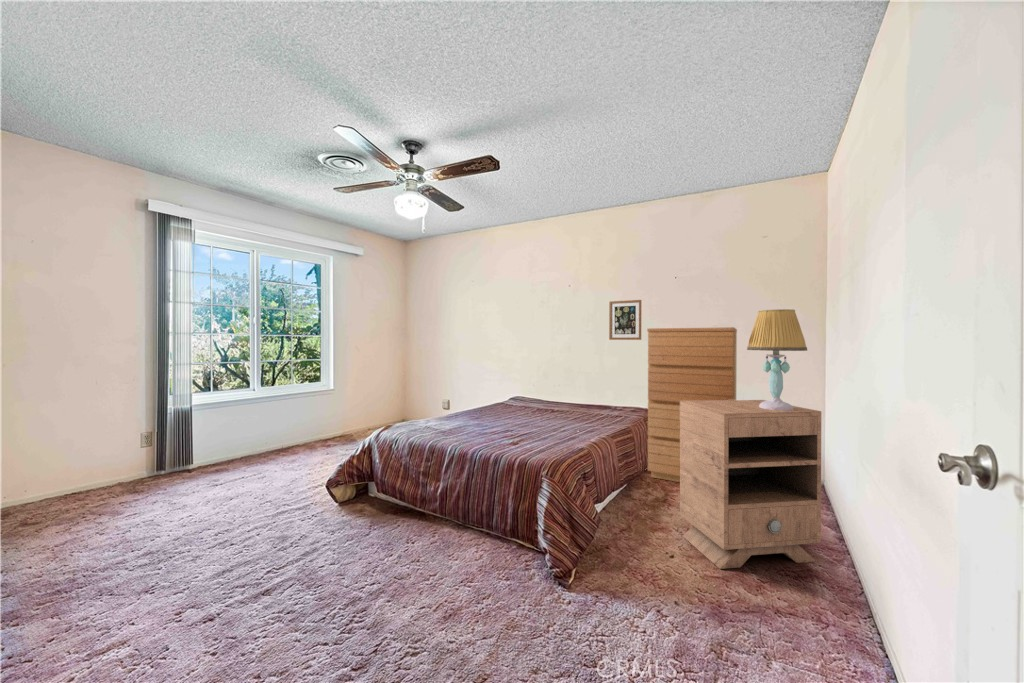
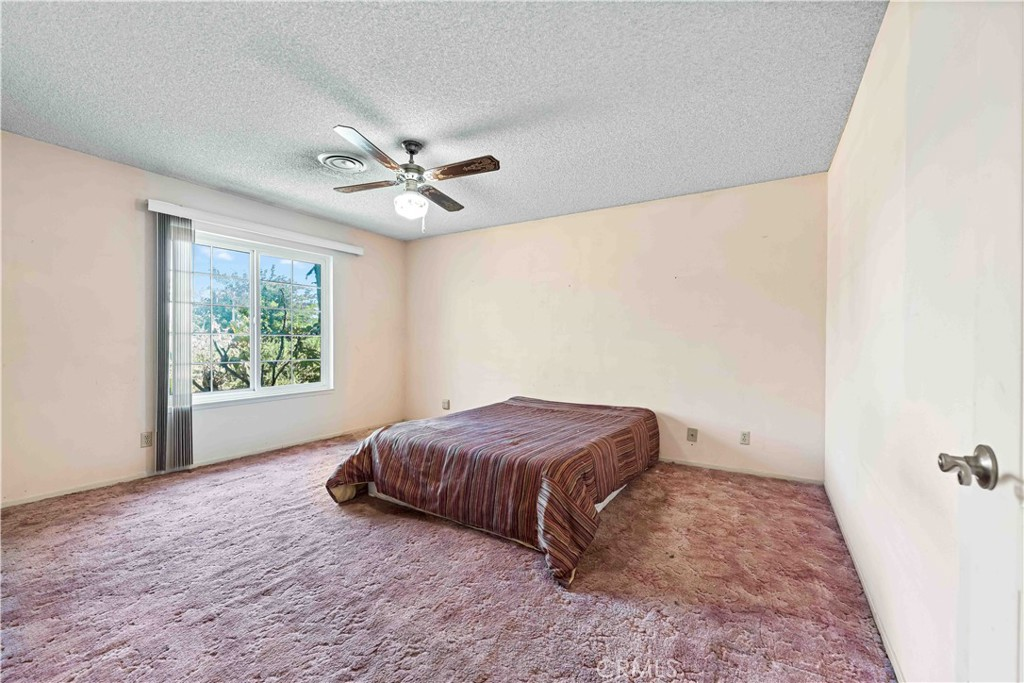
- dresser (692, 400)
- table lamp (776, 358)
- nightstand (746, 477)
- wall art (625, 320)
